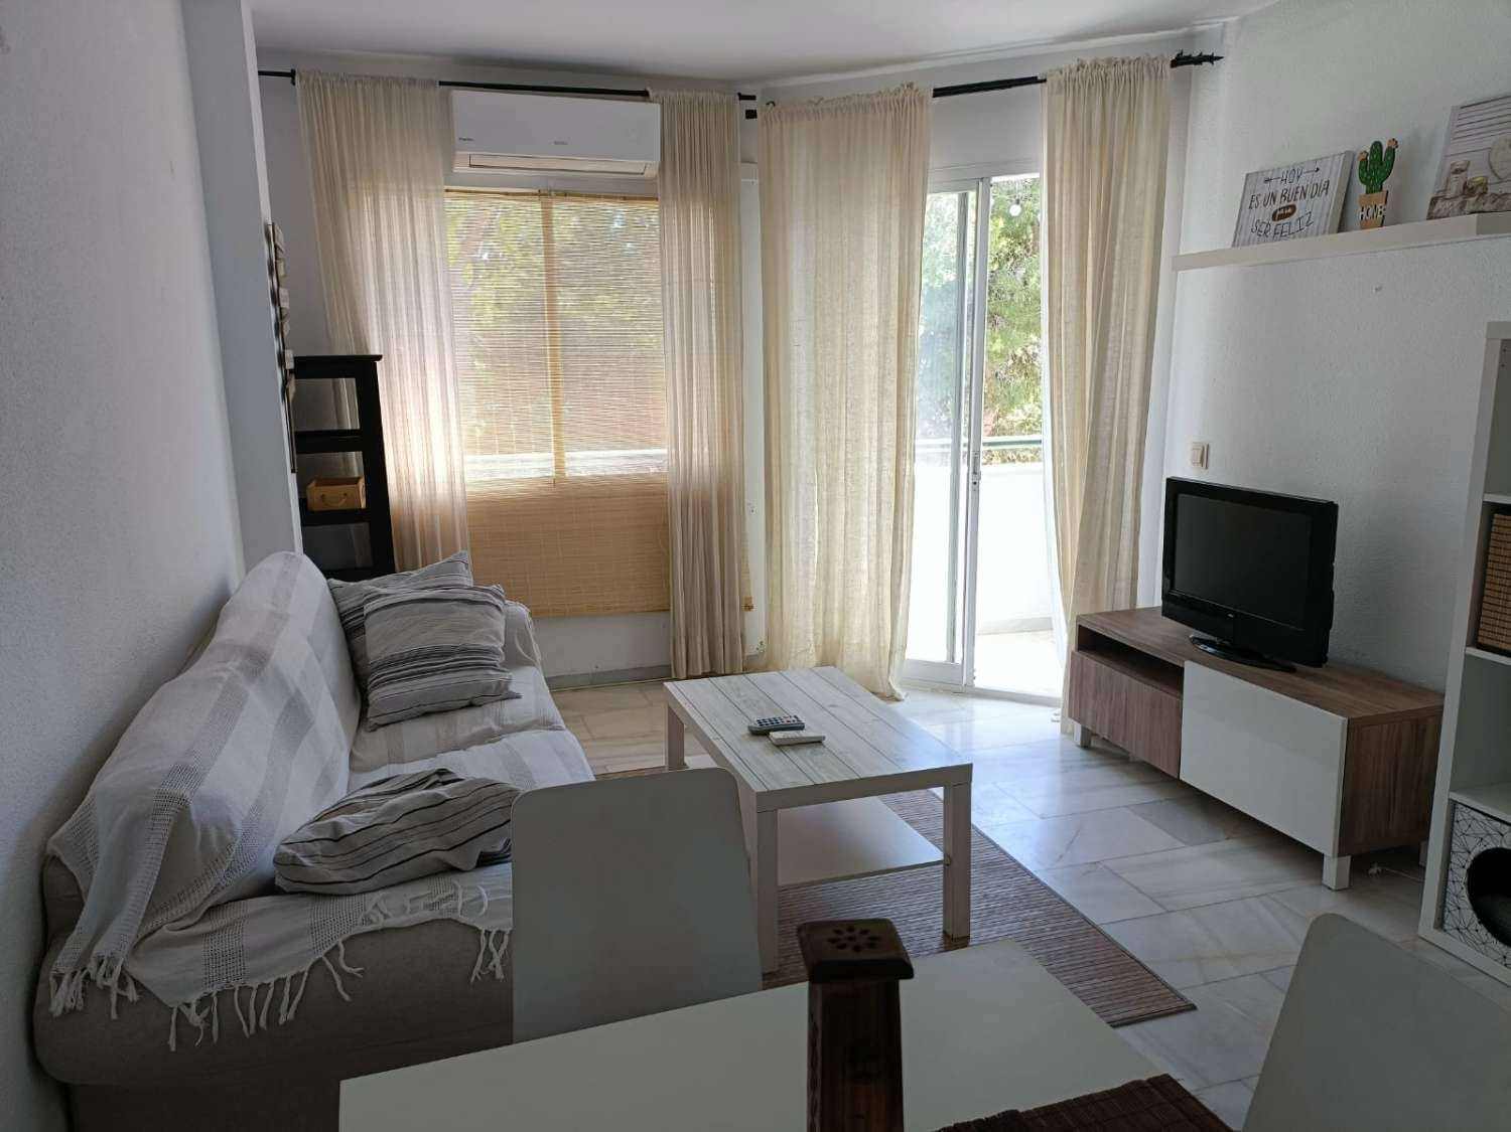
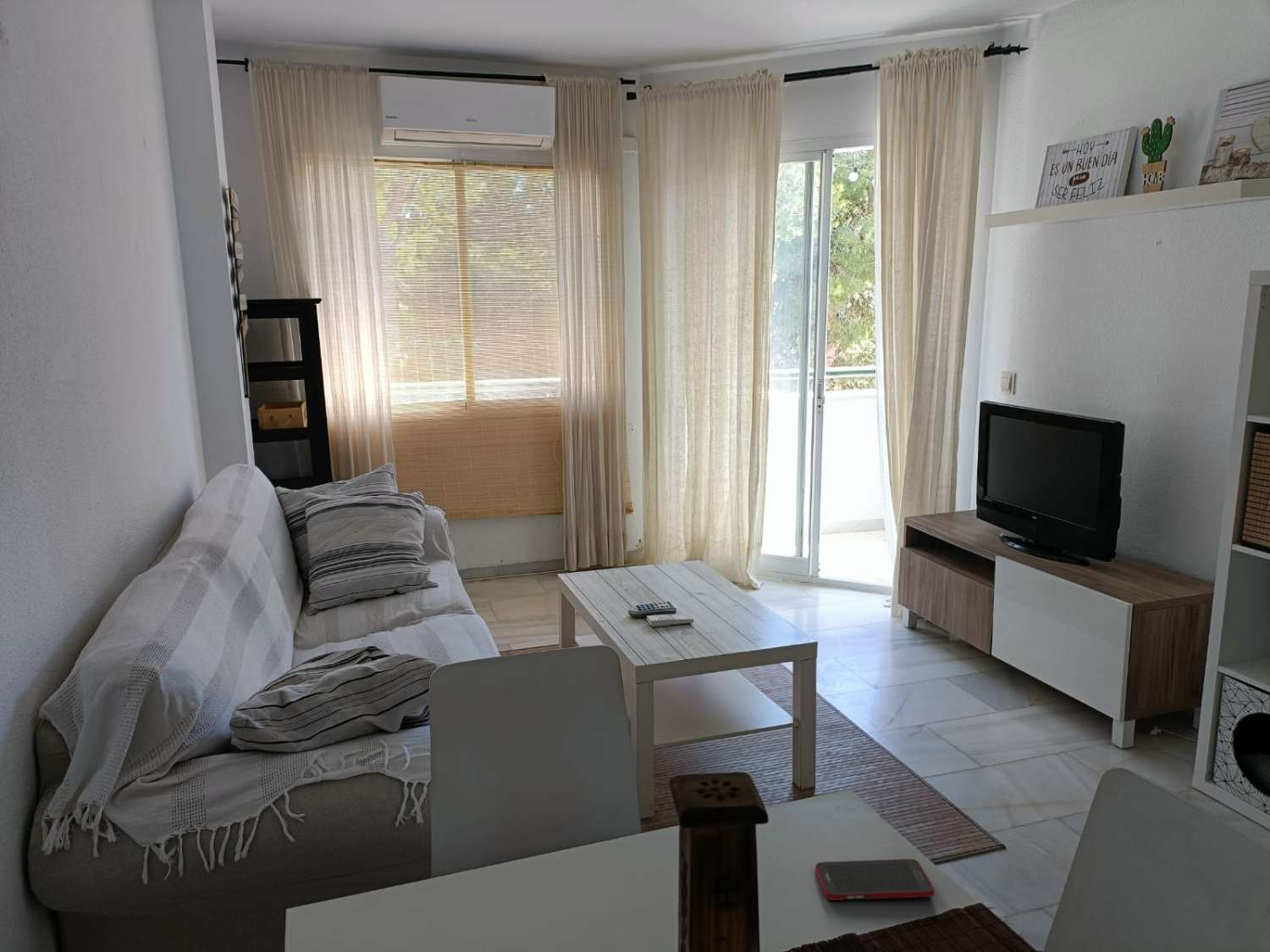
+ cell phone (873, 879)
